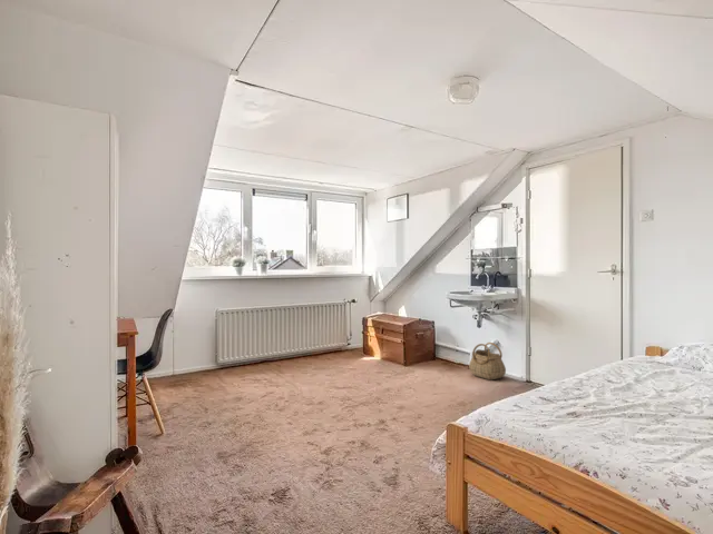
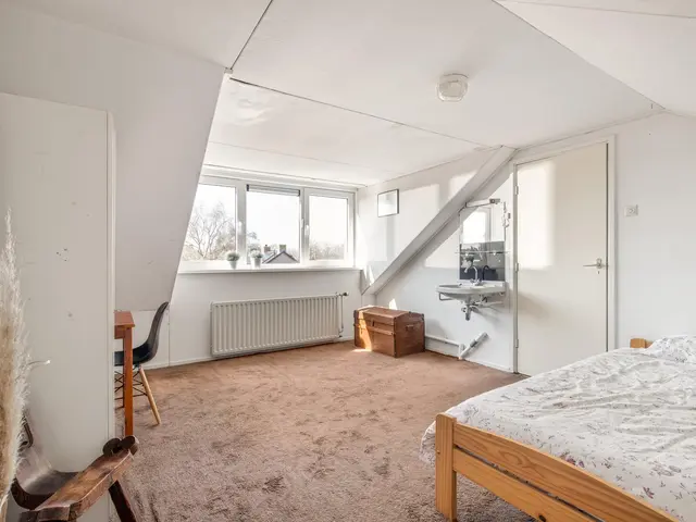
- basket (487, 359)
